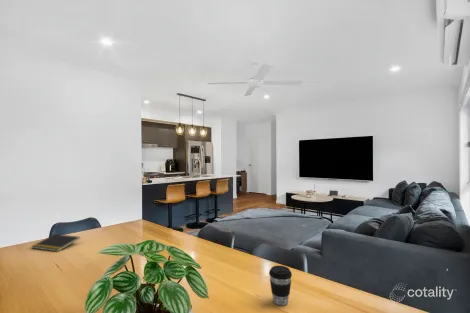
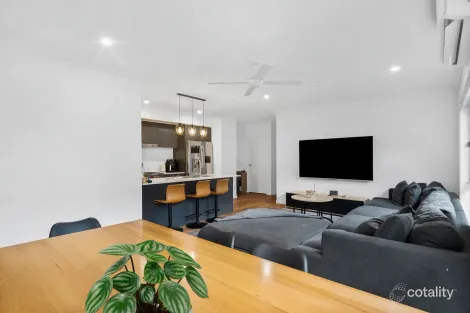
- notepad (56, 242)
- coffee cup (280, 285)
